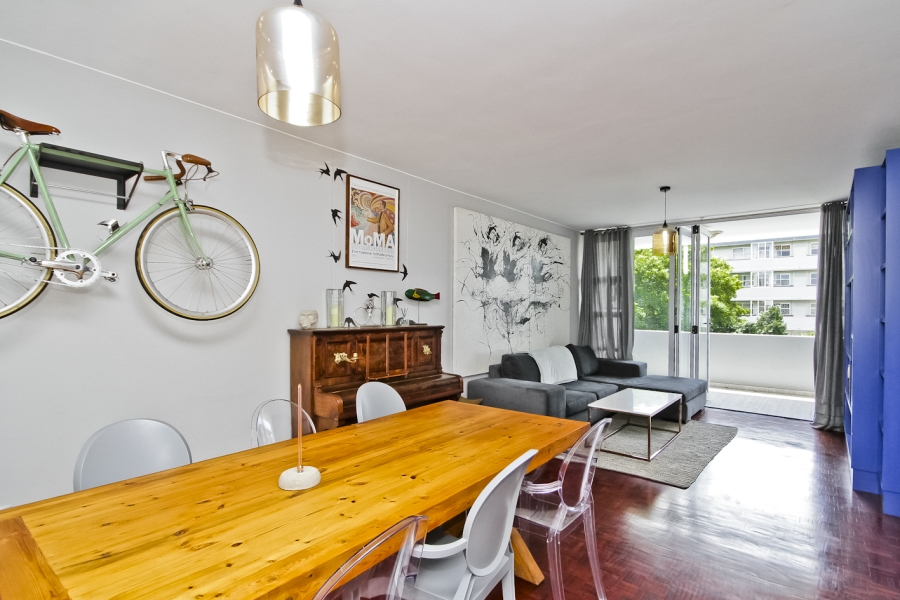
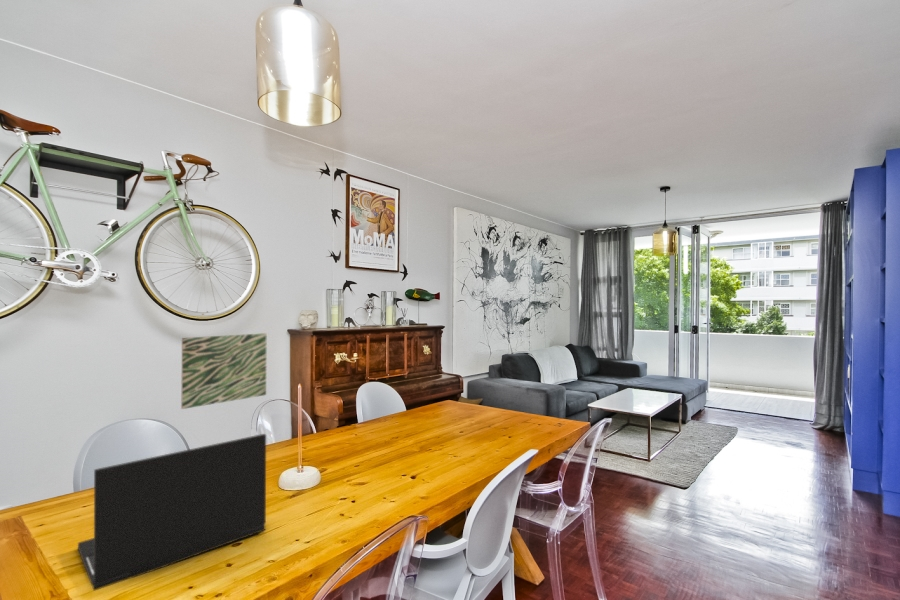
+ laptop (175, 489)
+ wall art (226, 368)
